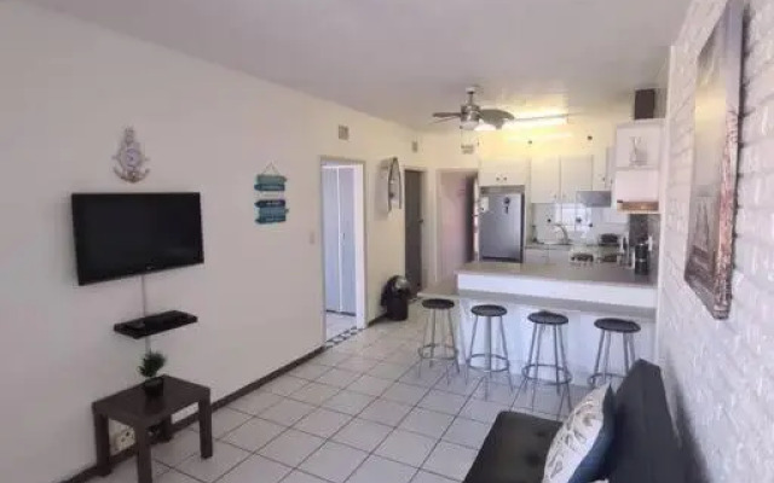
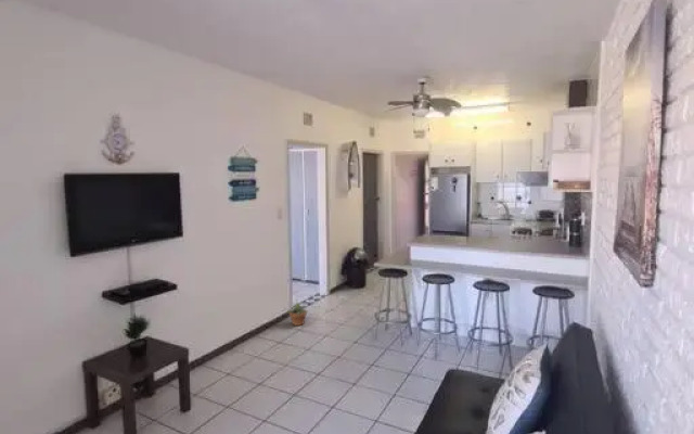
+ potted plant (298, 311)
